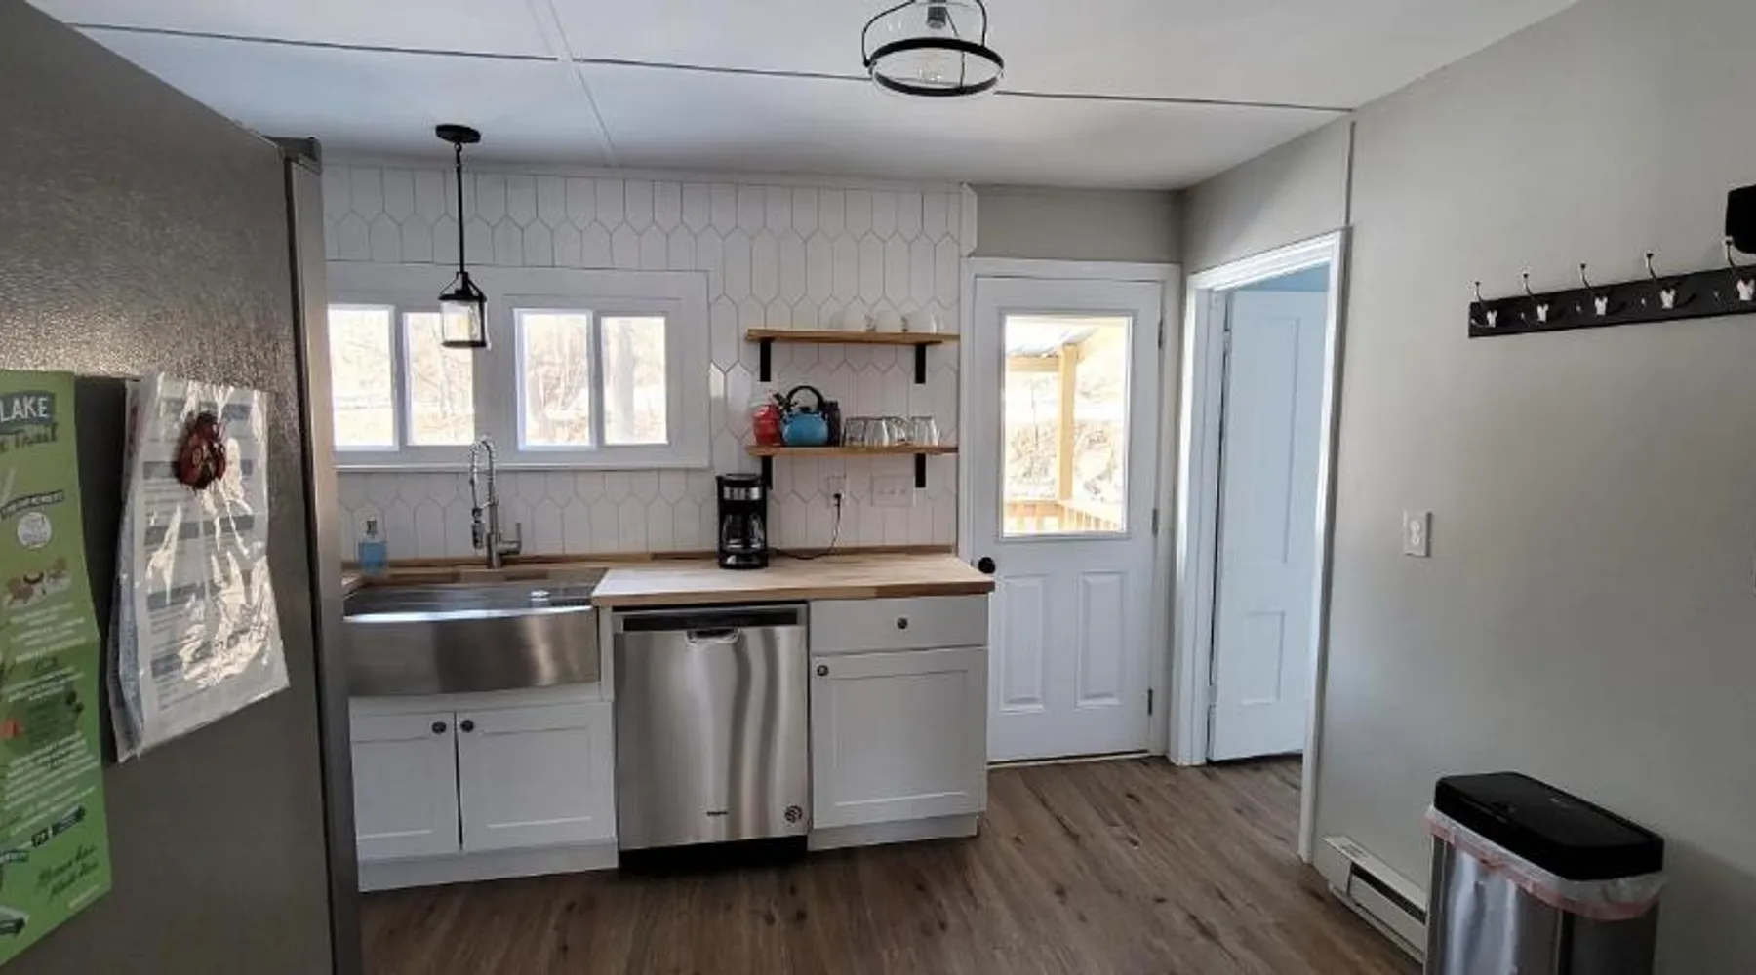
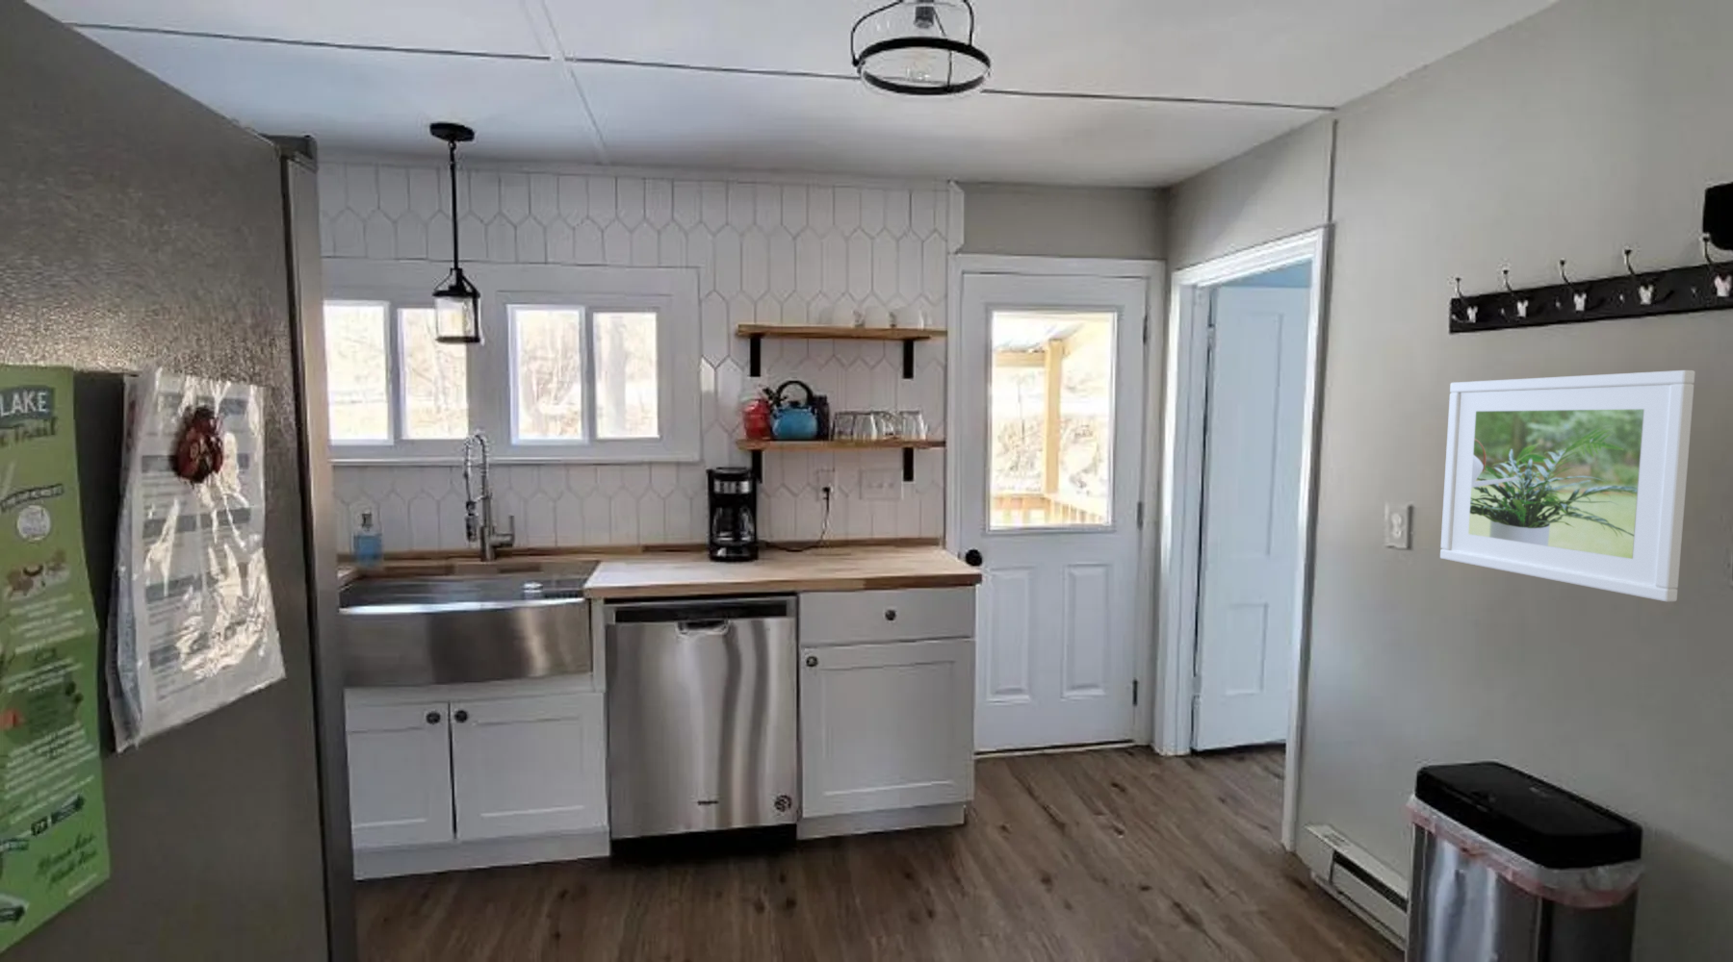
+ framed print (1549, 479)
